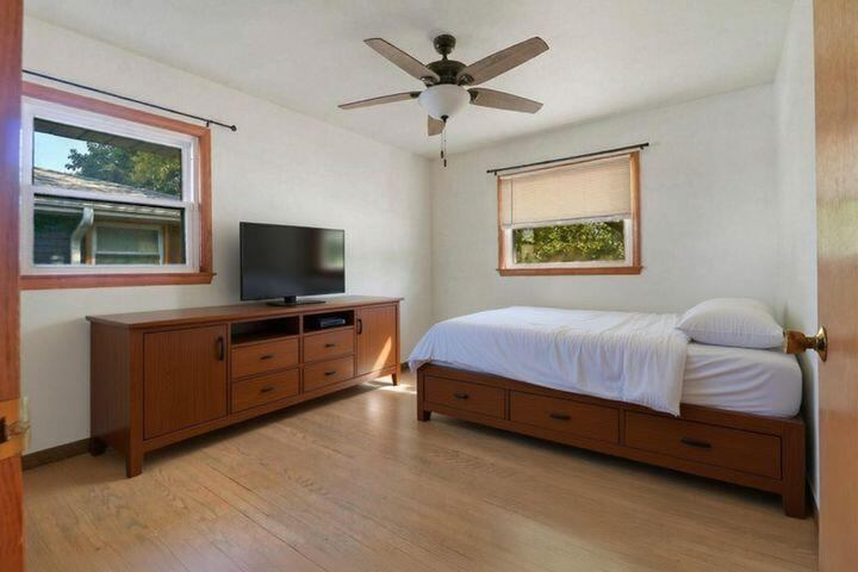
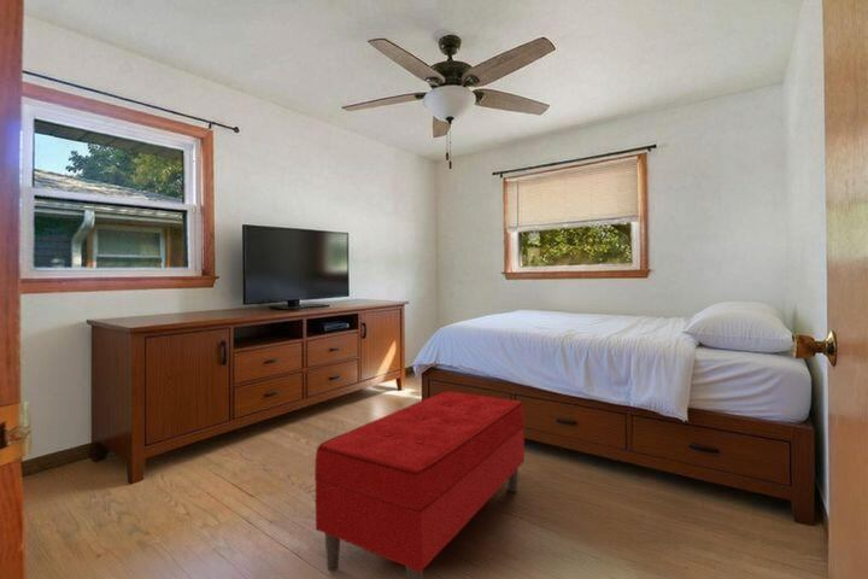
+ bench (435, 470)
